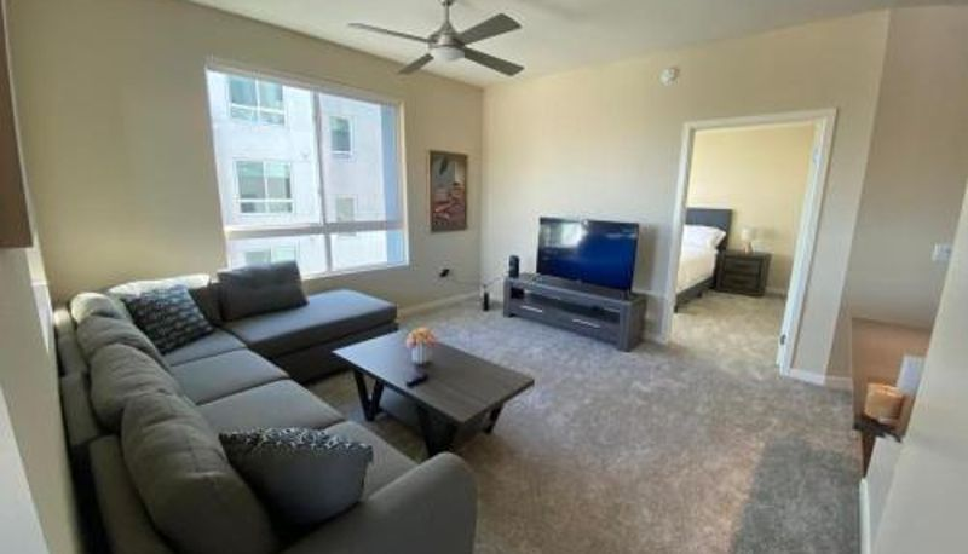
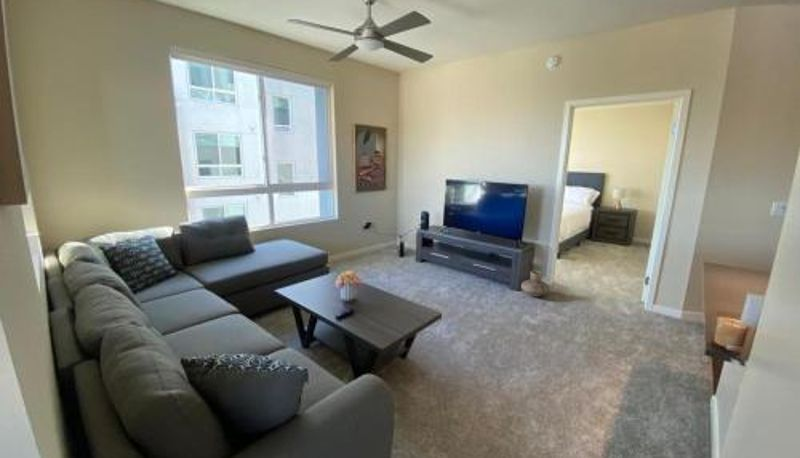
+ vase (535, 283)
